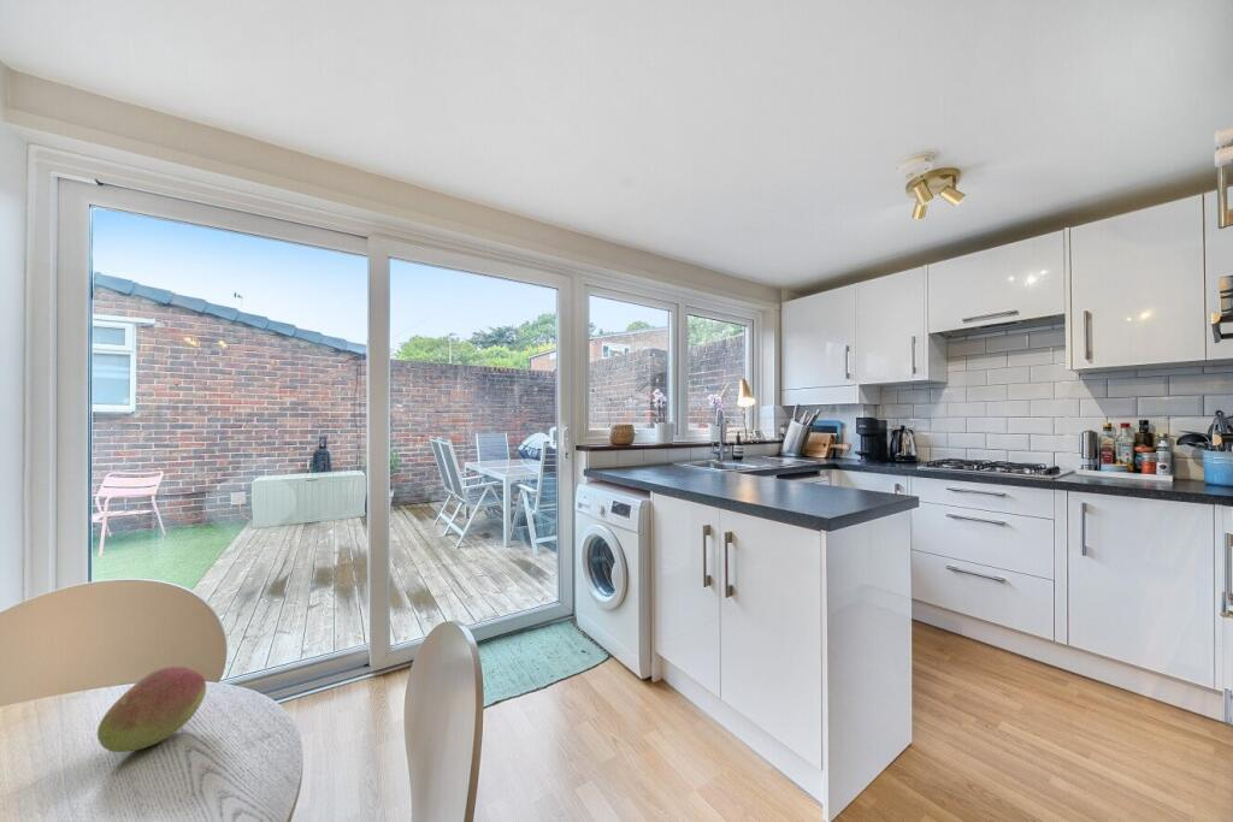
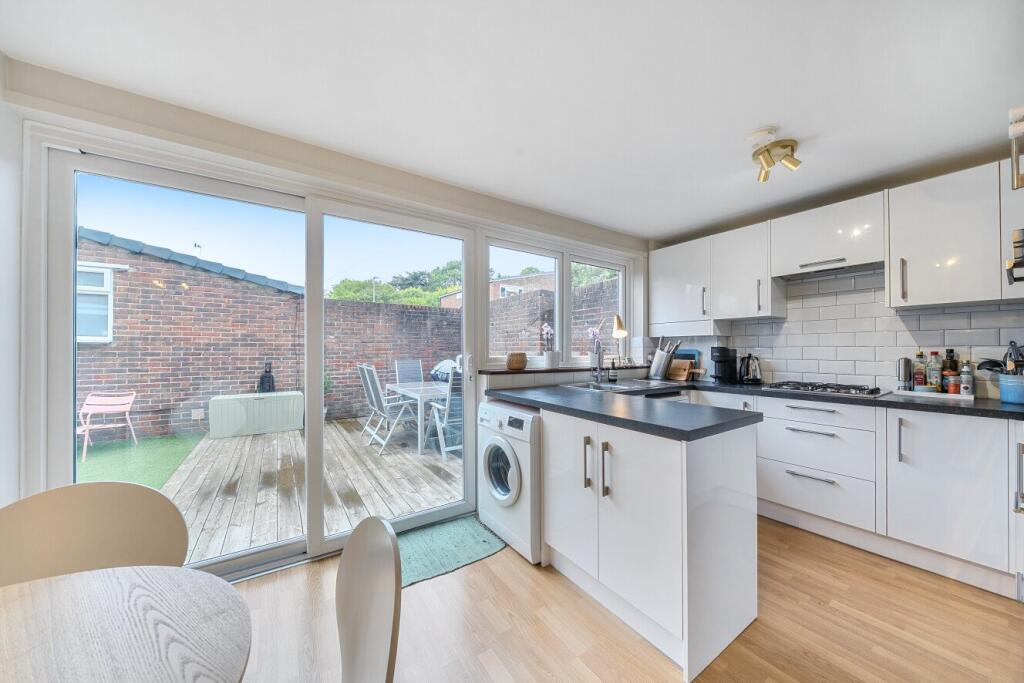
- fruit (157, 706)
